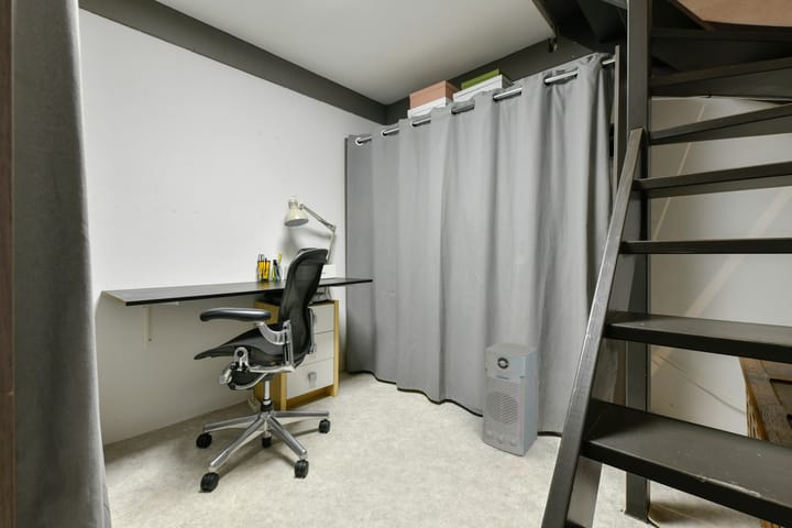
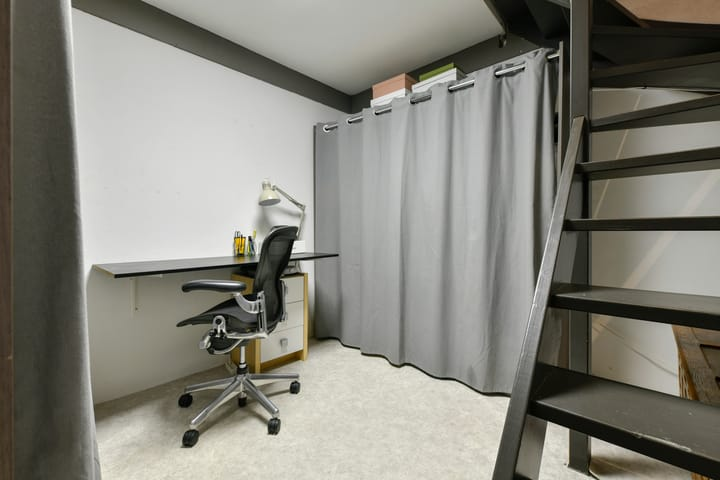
- air purifier (510, 393)
